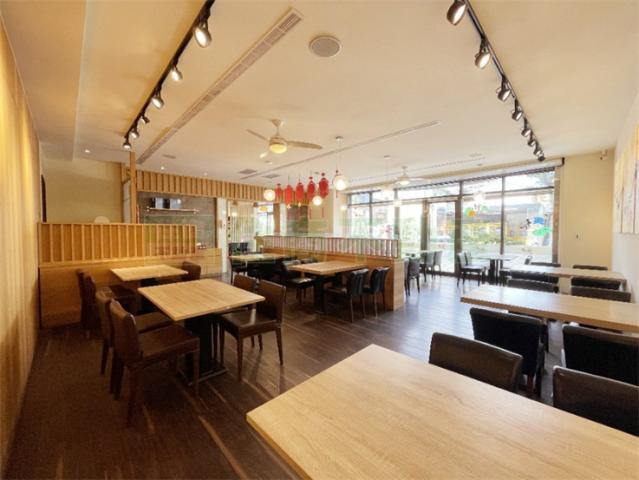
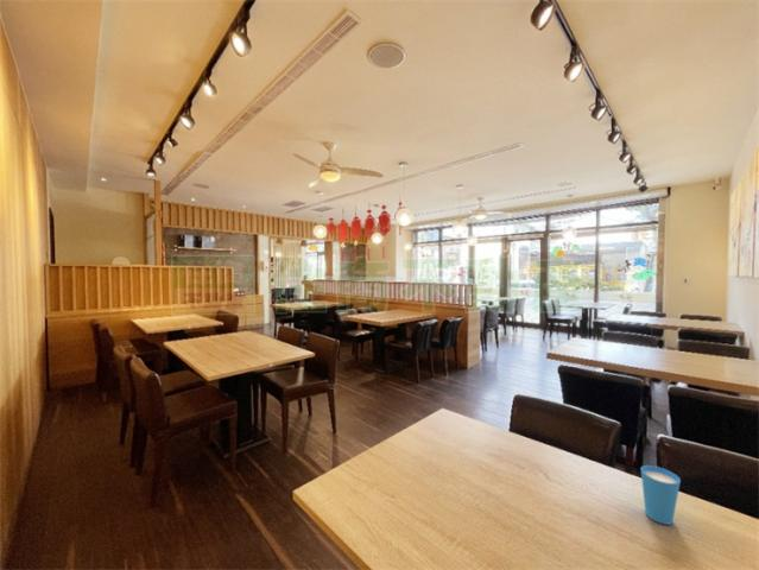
+ cup (659, 495)
